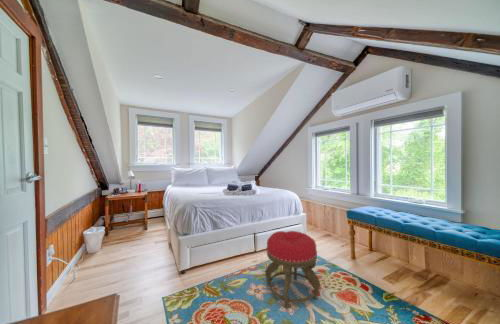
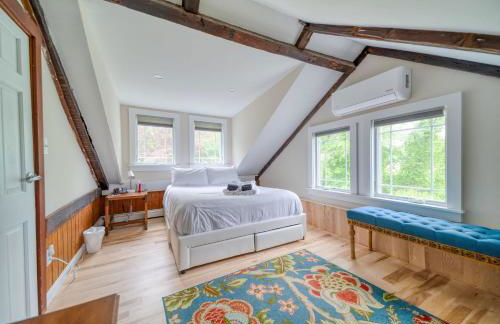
- stool (291, 264)
